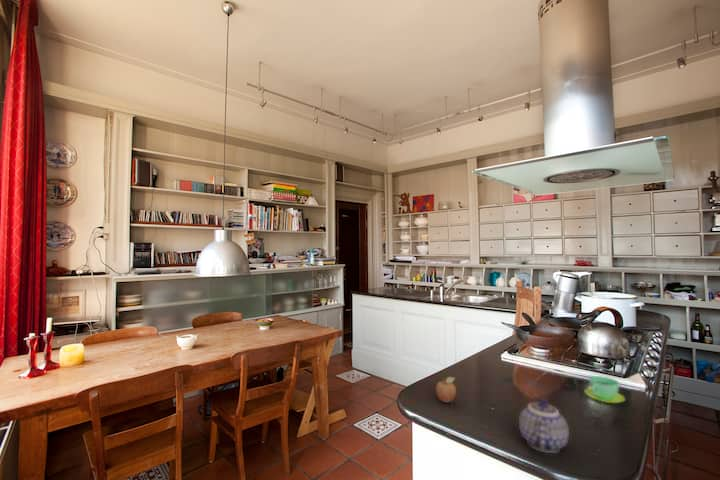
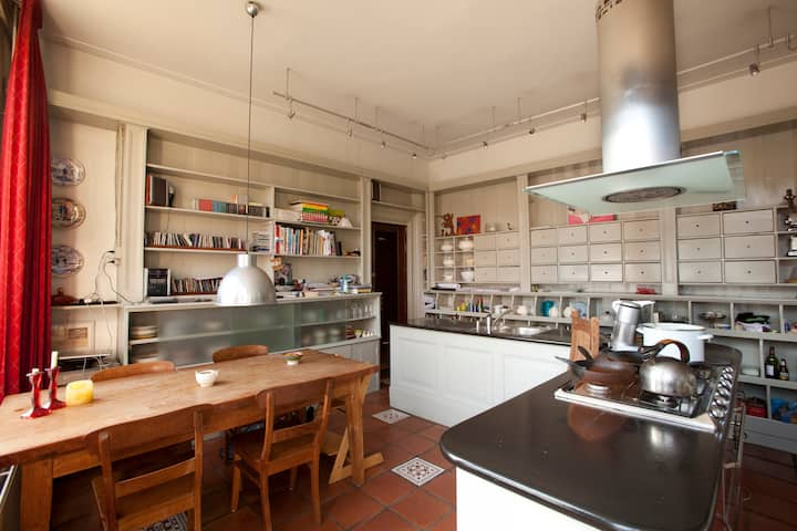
- cup (603, 389)
- teapot (543, 422)
- fruit (446, 389)
